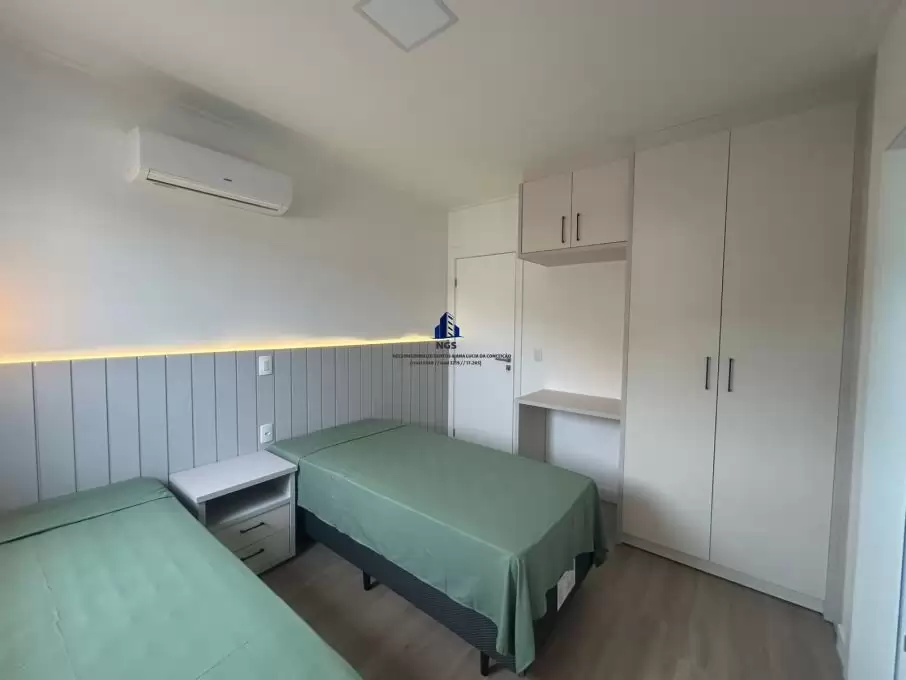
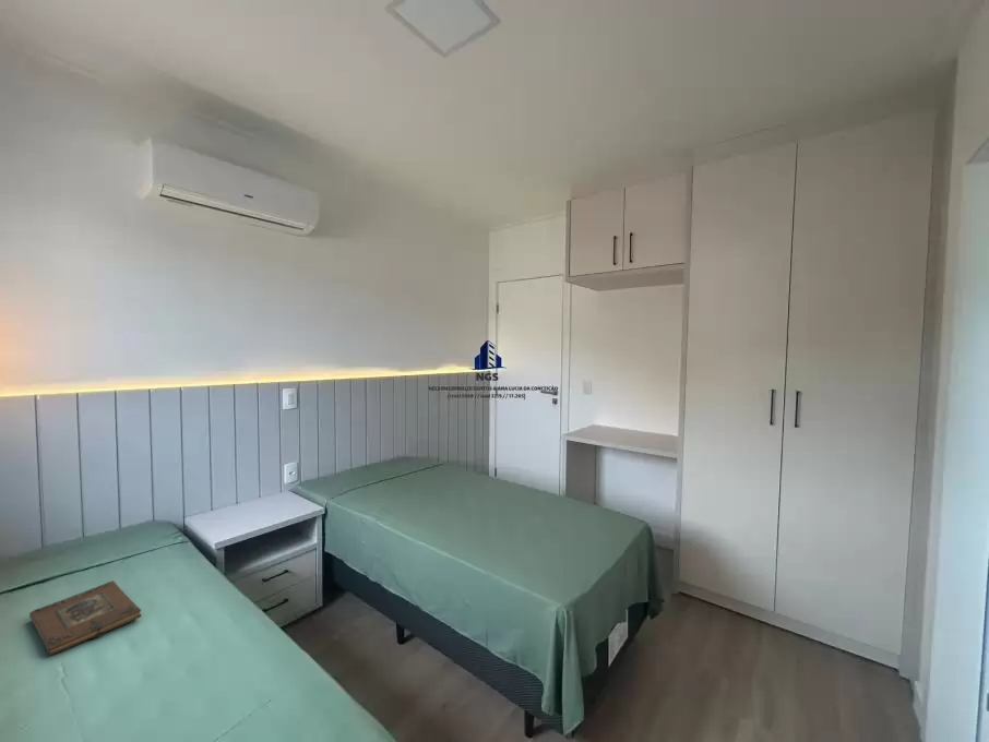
+ book (85, 613)
